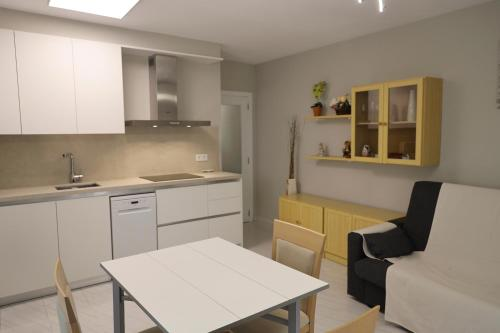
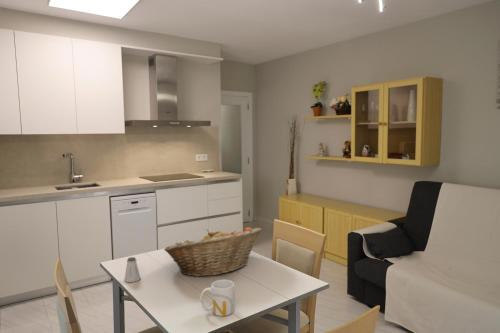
+ fruit basket (215, 246)
+ saltshaker (132, 268)
+ mug (219, 298)
